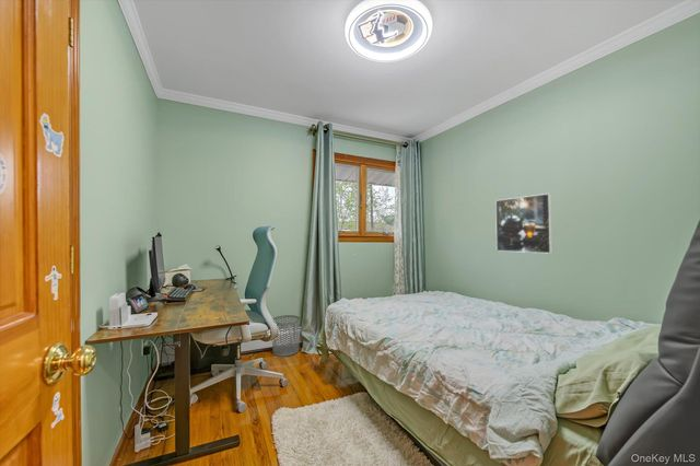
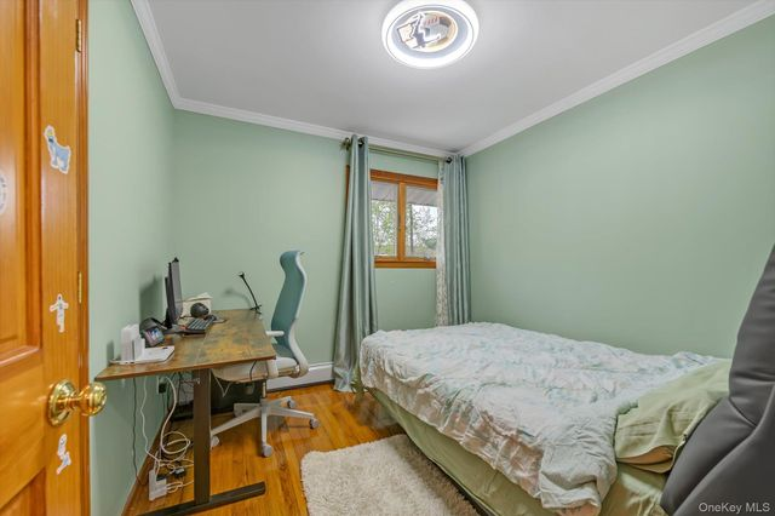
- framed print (521, 224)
- waste bin (285, 335)
